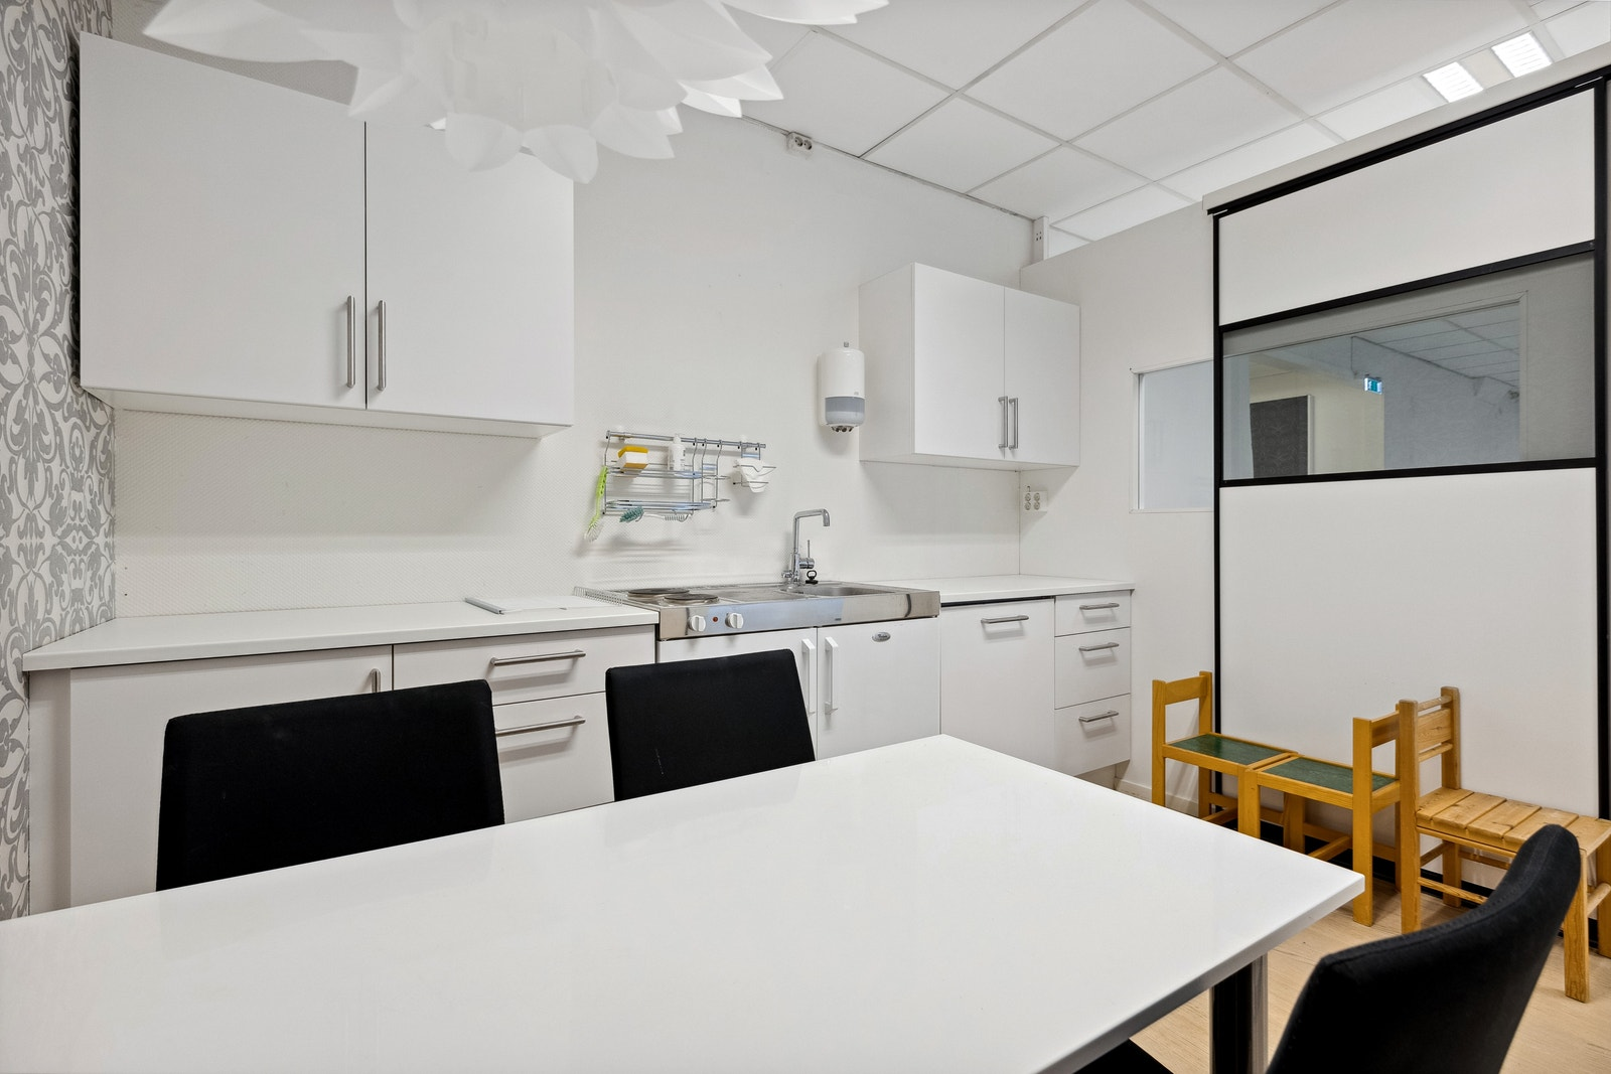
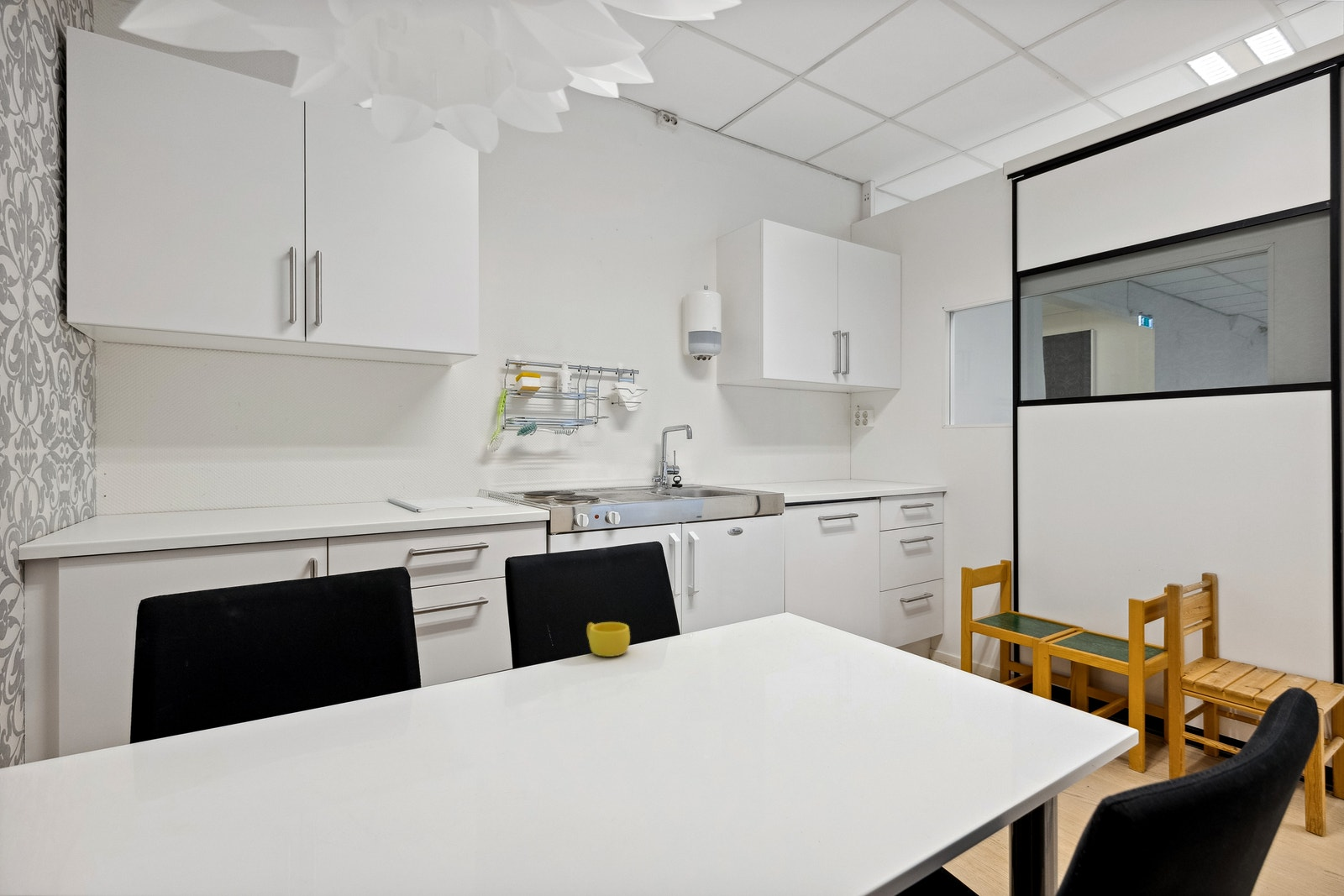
+ cup (605, 637)
